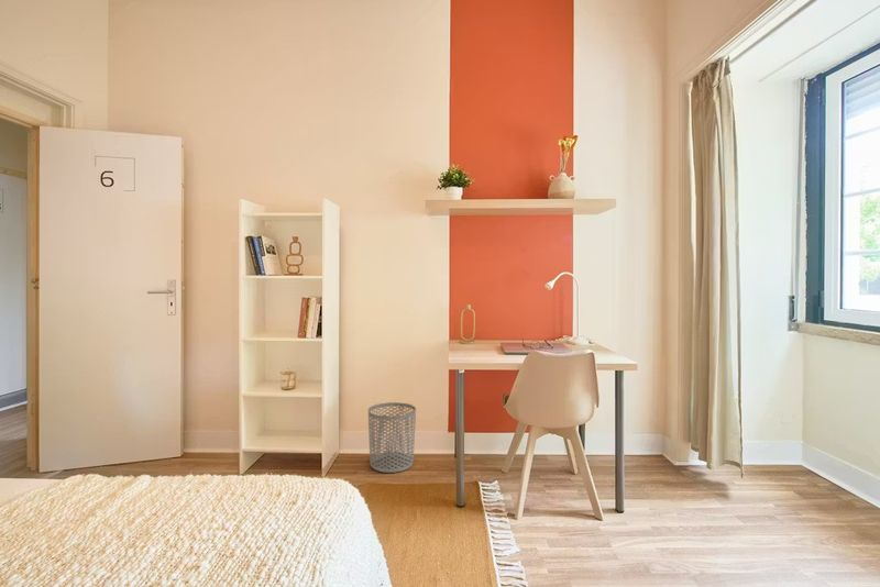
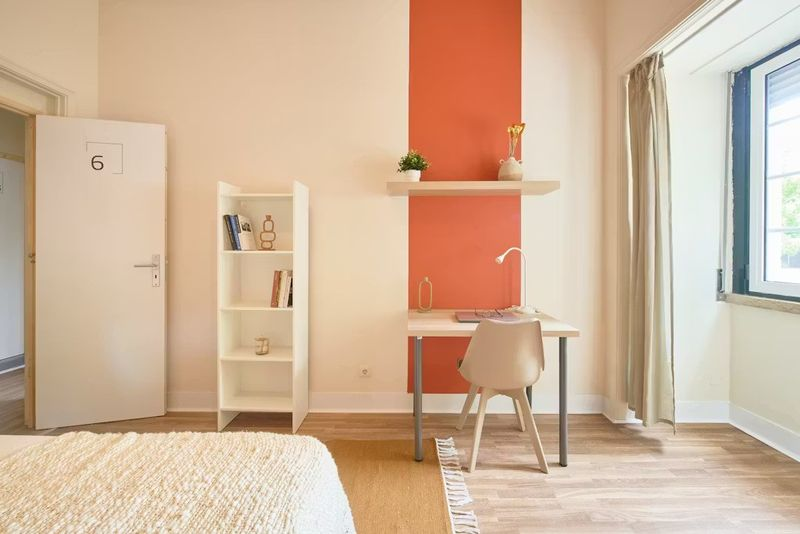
- waste bin (392, 436)
